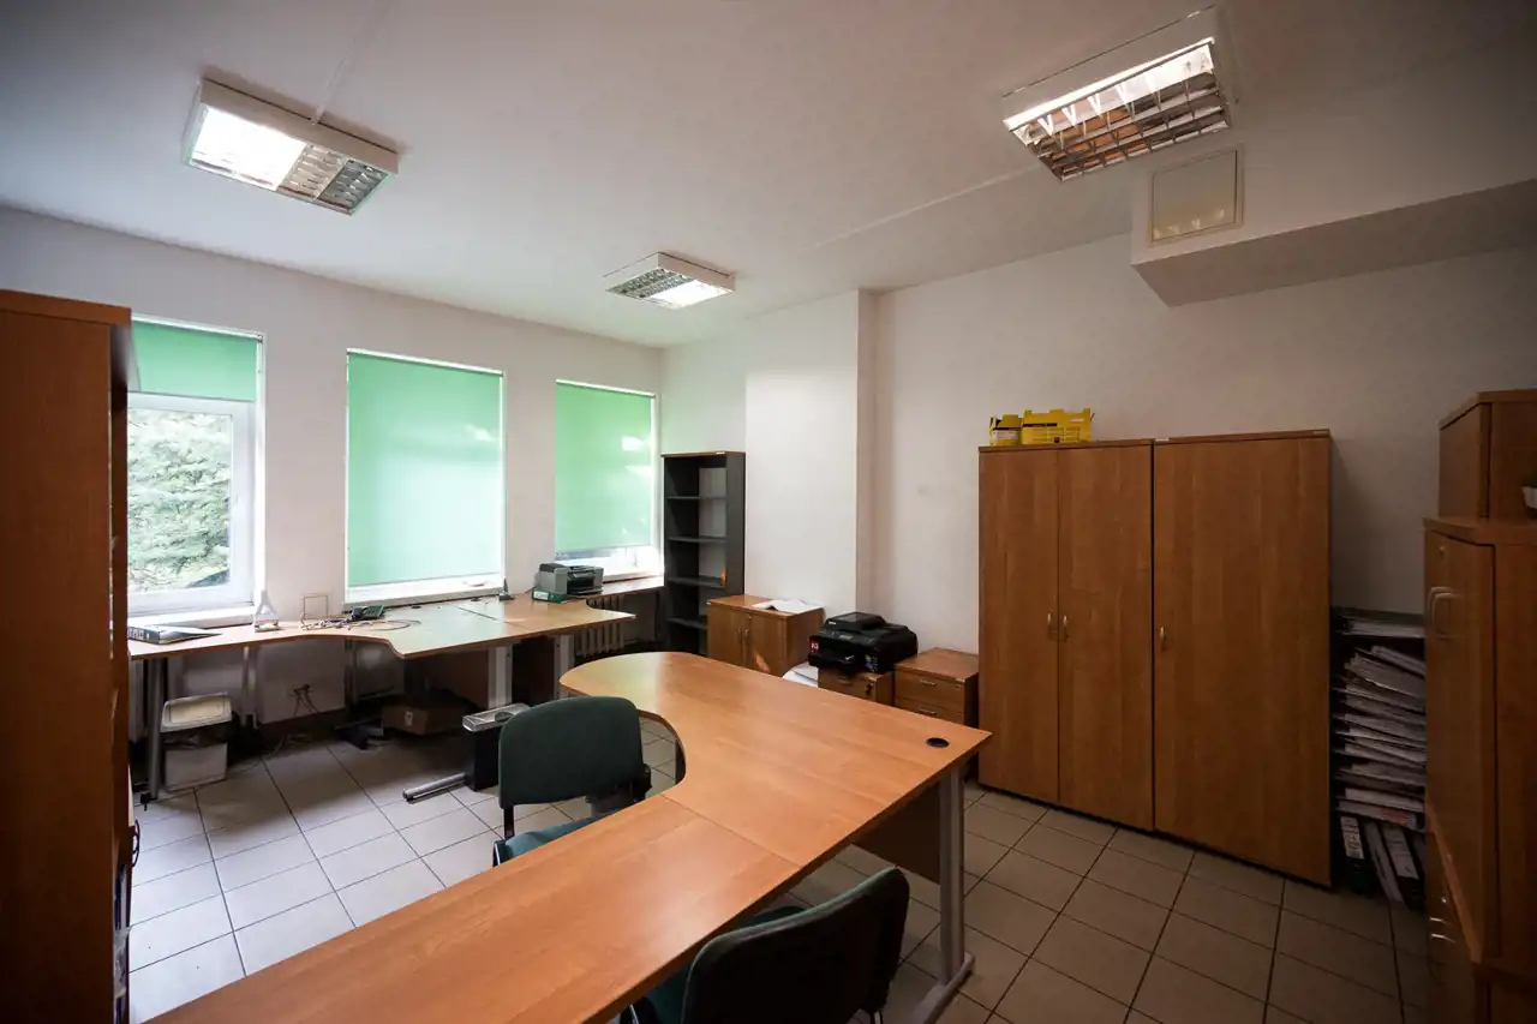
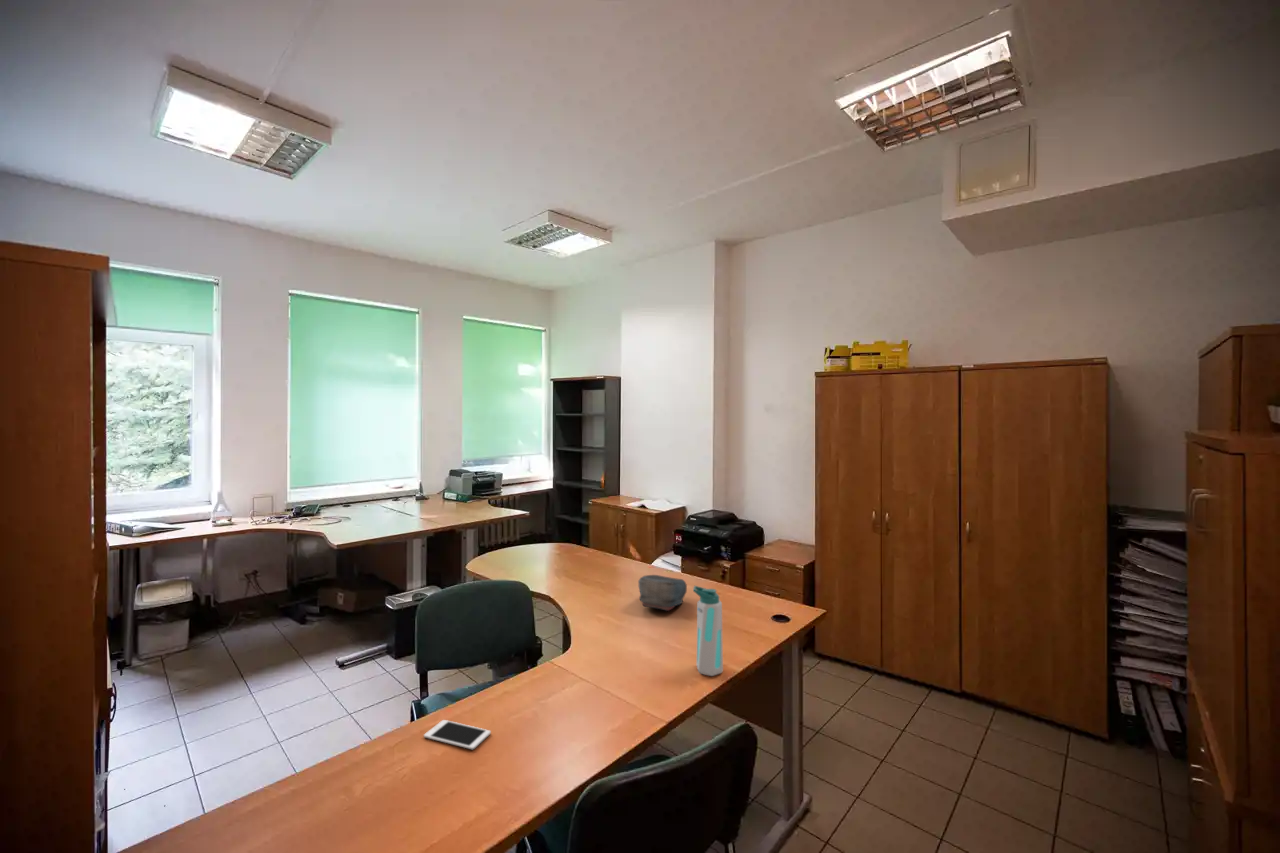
+ water bottle (707, 629)
+ cell phone (457, 734)
+ rock (662, 589)
